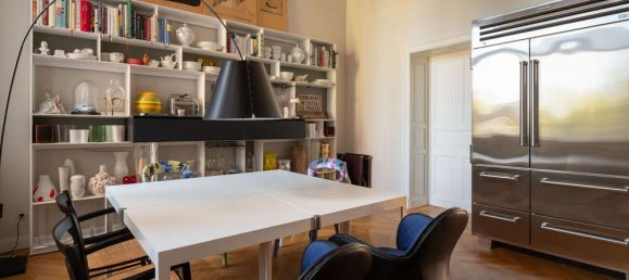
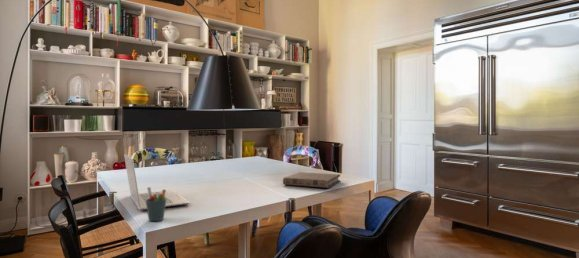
+ pen holder (156, 203)
+ laptop (160, 191)
+ book (312, 179)
